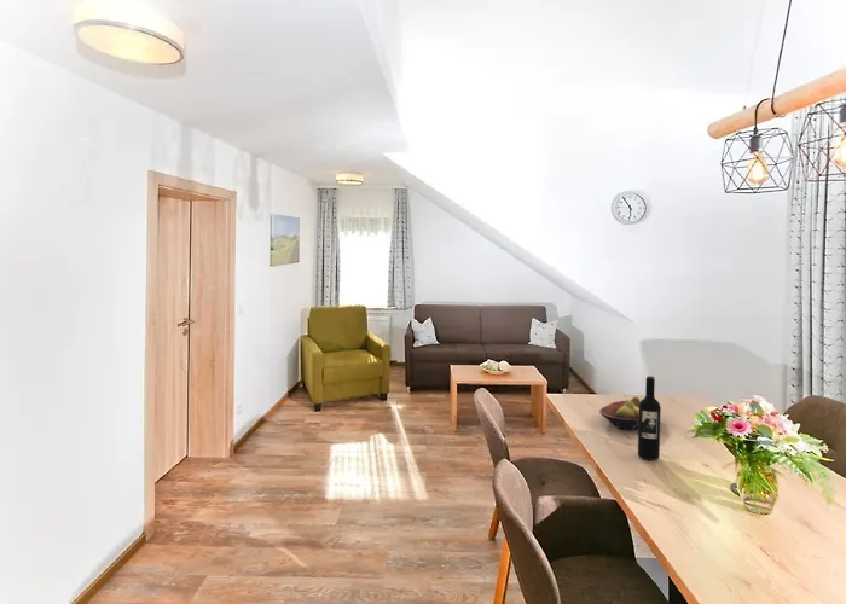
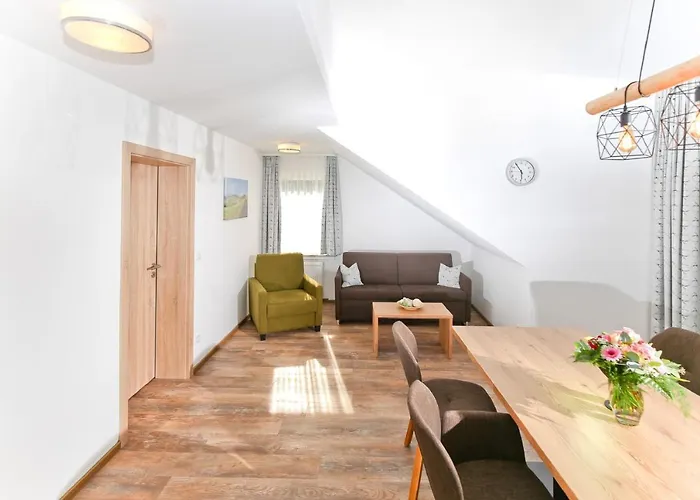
- fruit bowl (630, 411)
- wine bottle (649, 417)
